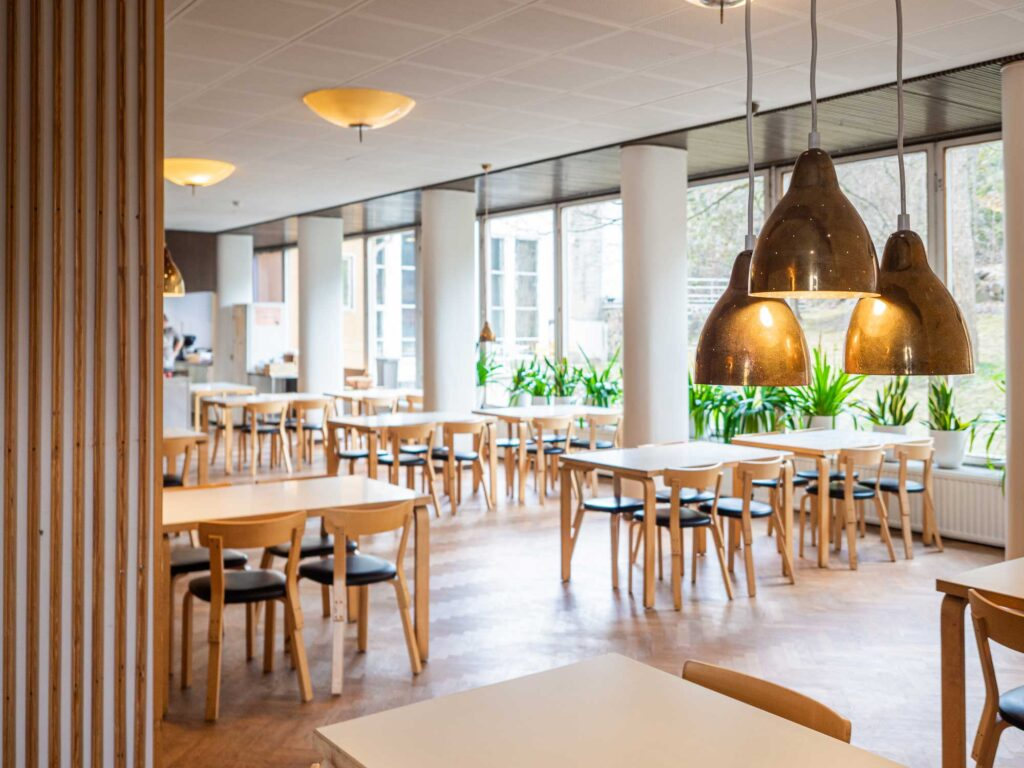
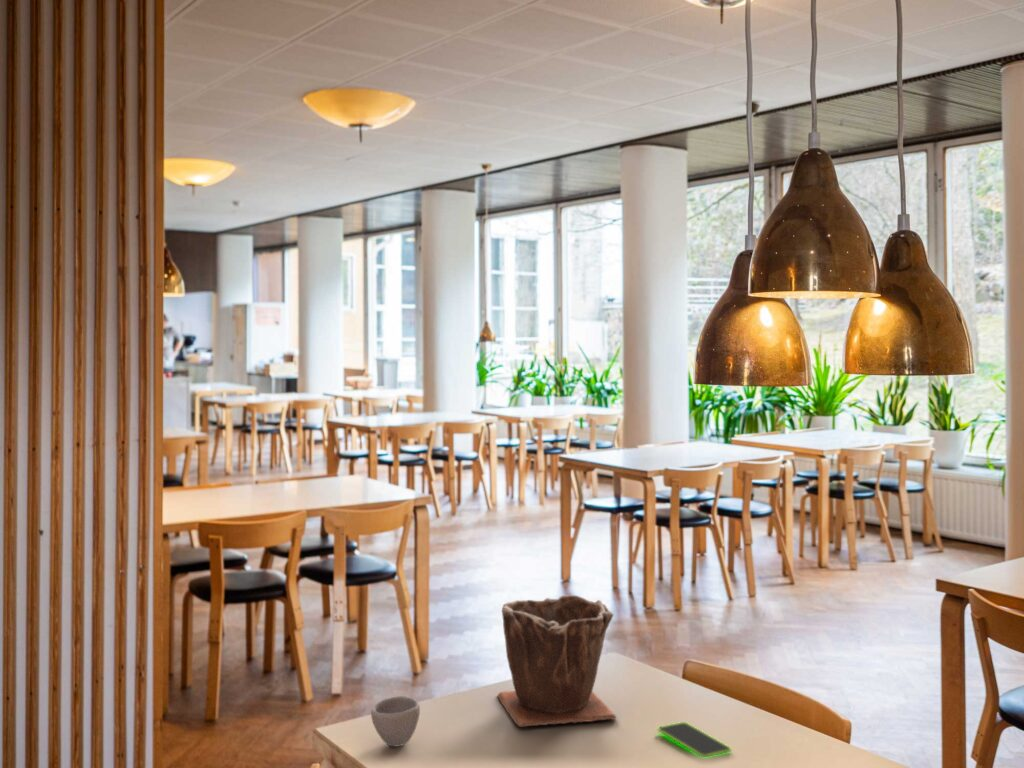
+ smartphone (693, 738)
+ plant pot (554, 655)
+ cup (397, 720)
